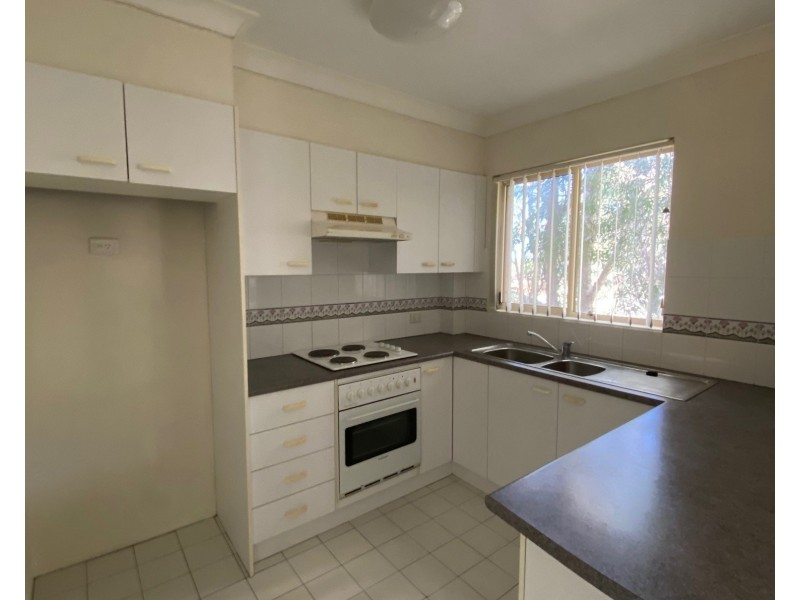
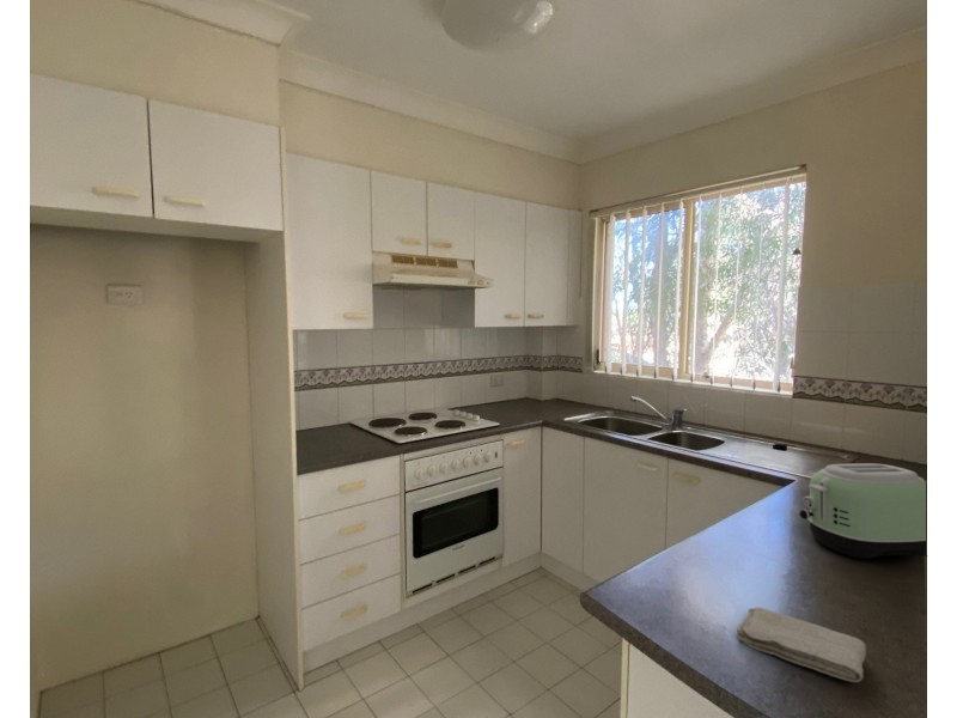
+ washcloth (799, 639)
+ toaster (865, 507)
